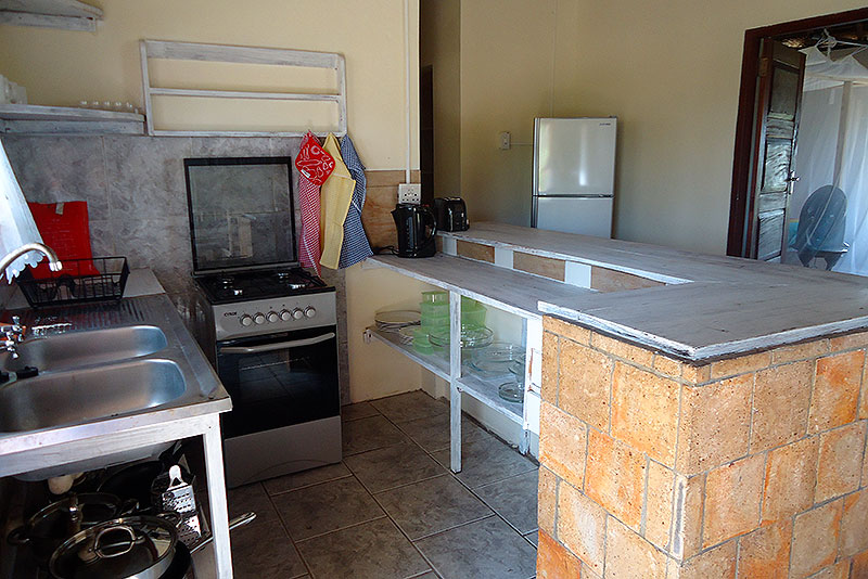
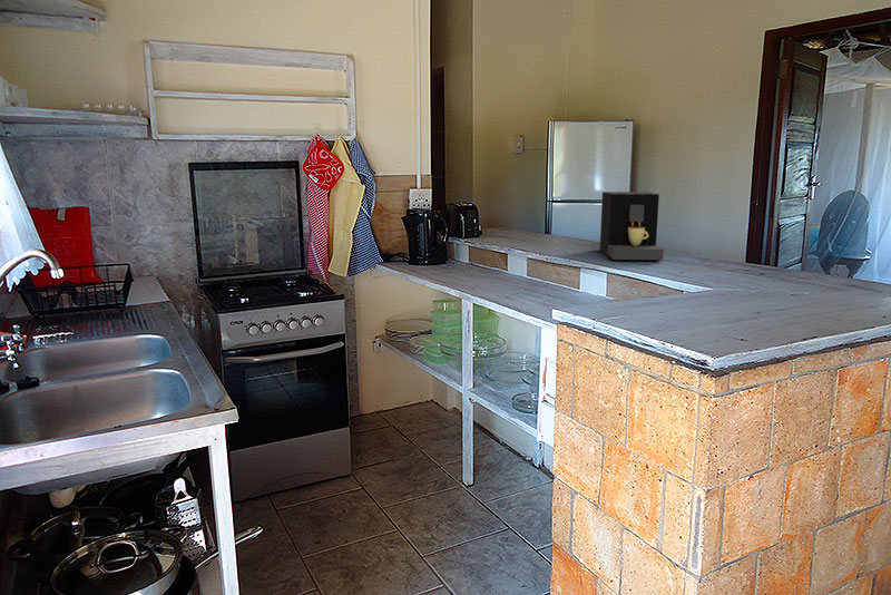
+ coffee maker (630, 224)
